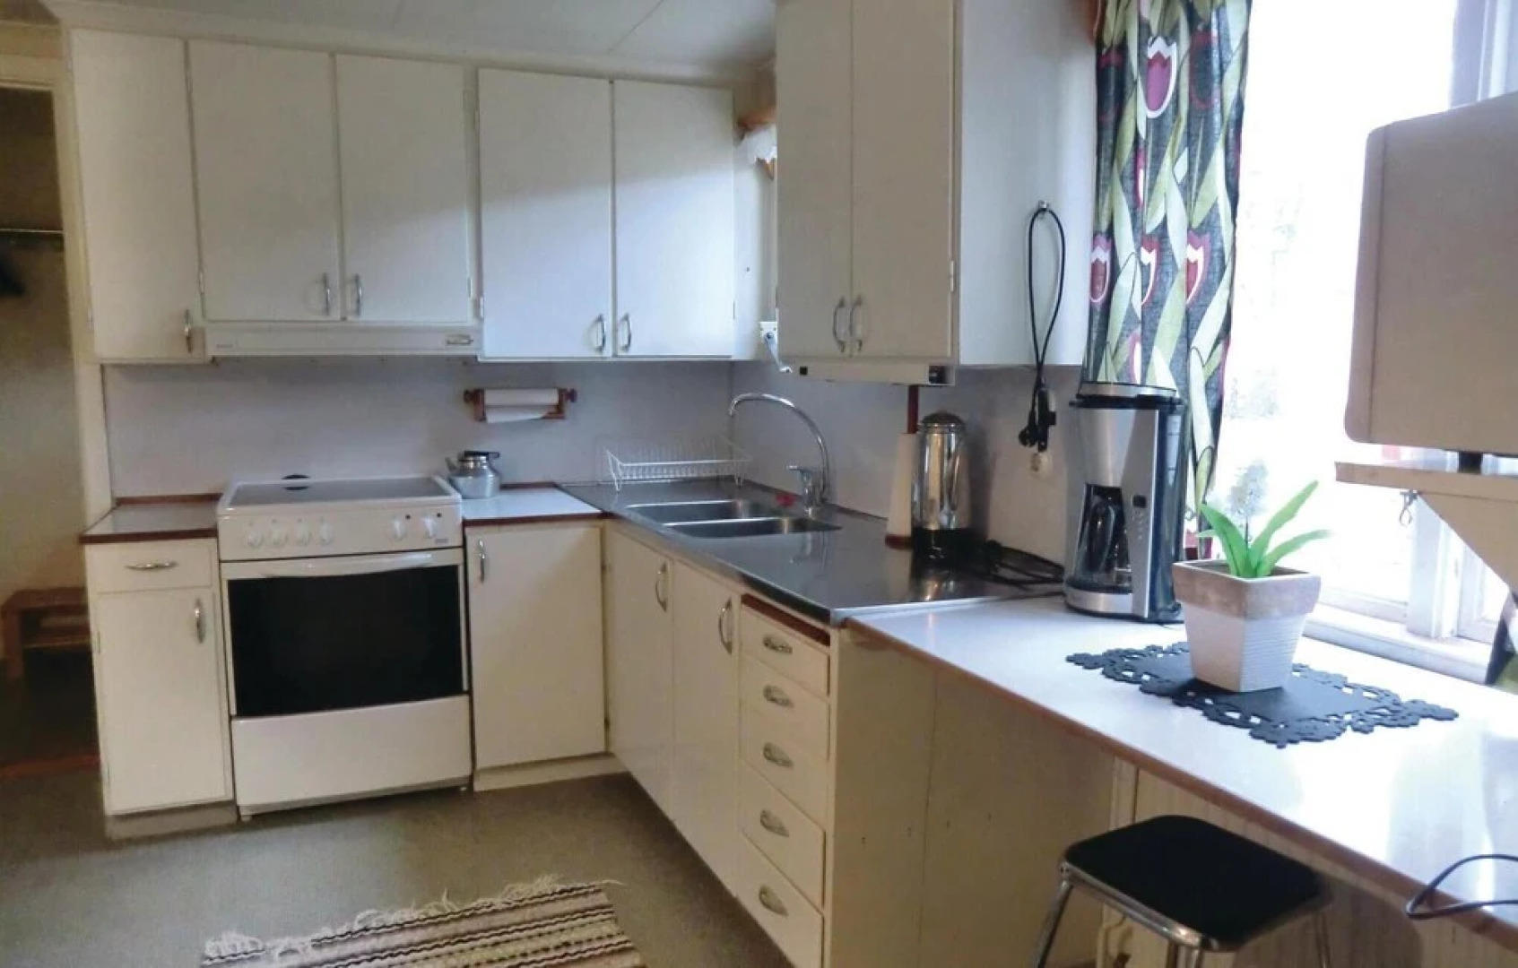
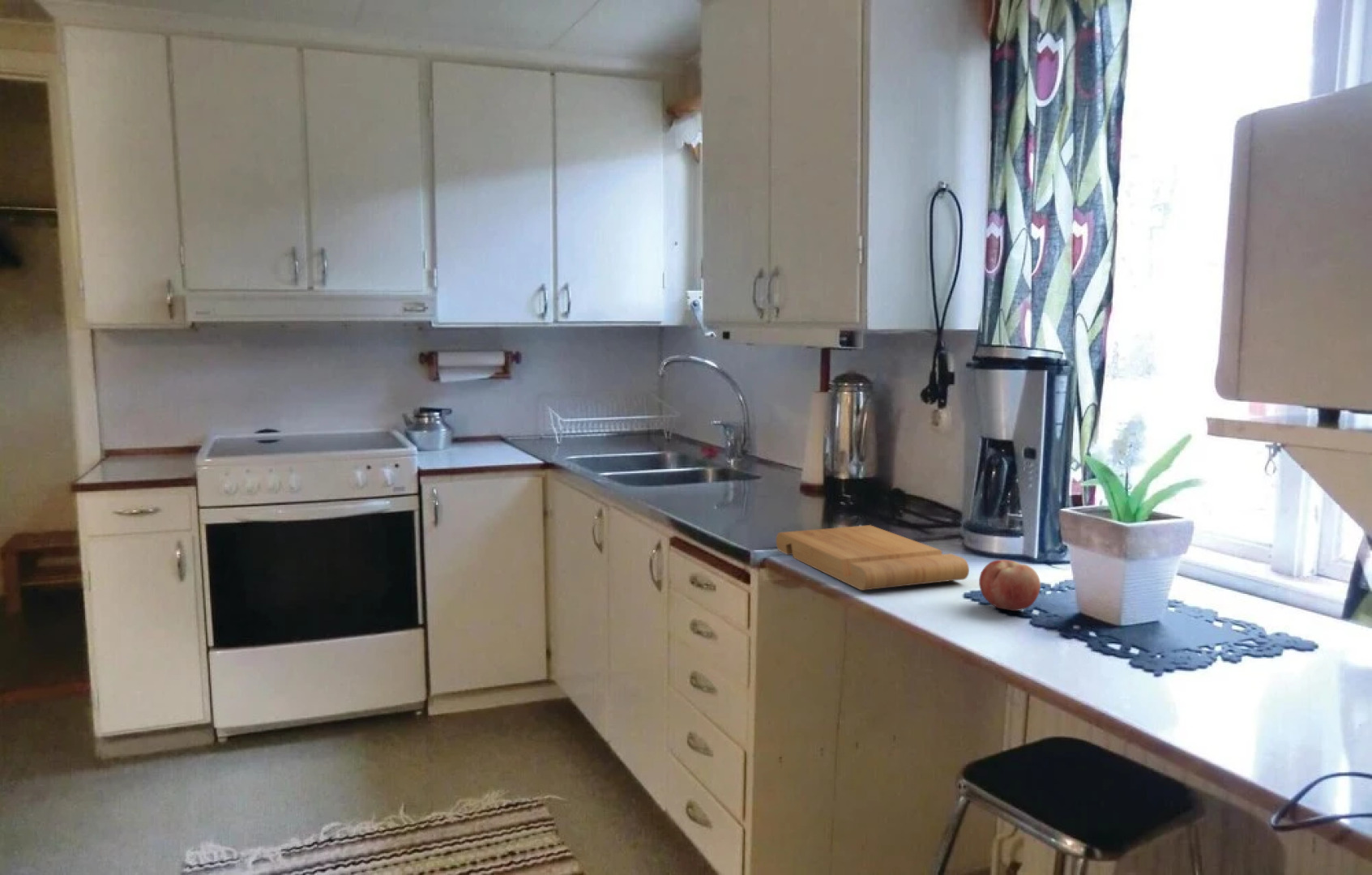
+ fruit (1009, 585)
+ cutting board (866, 554)
